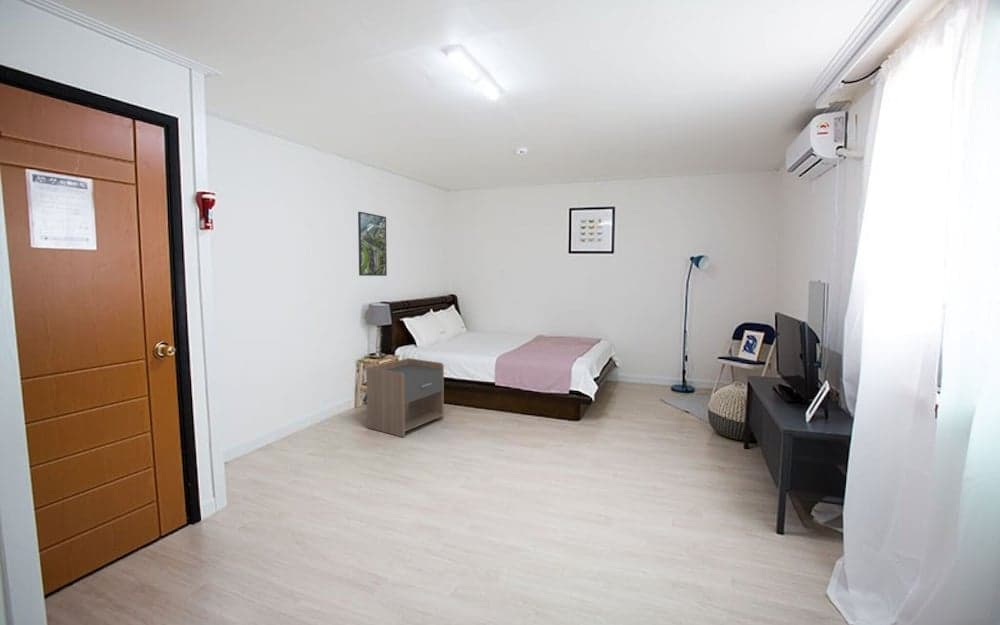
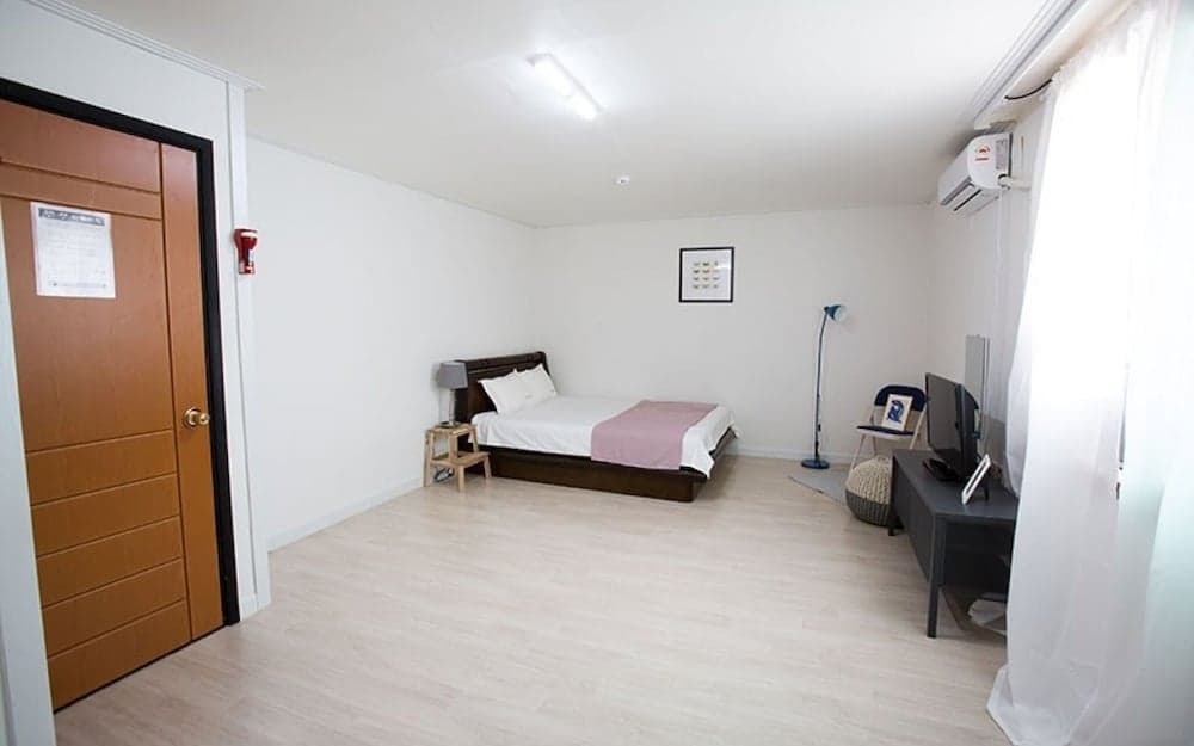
- nightstand (407, 394)
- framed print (373, 245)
